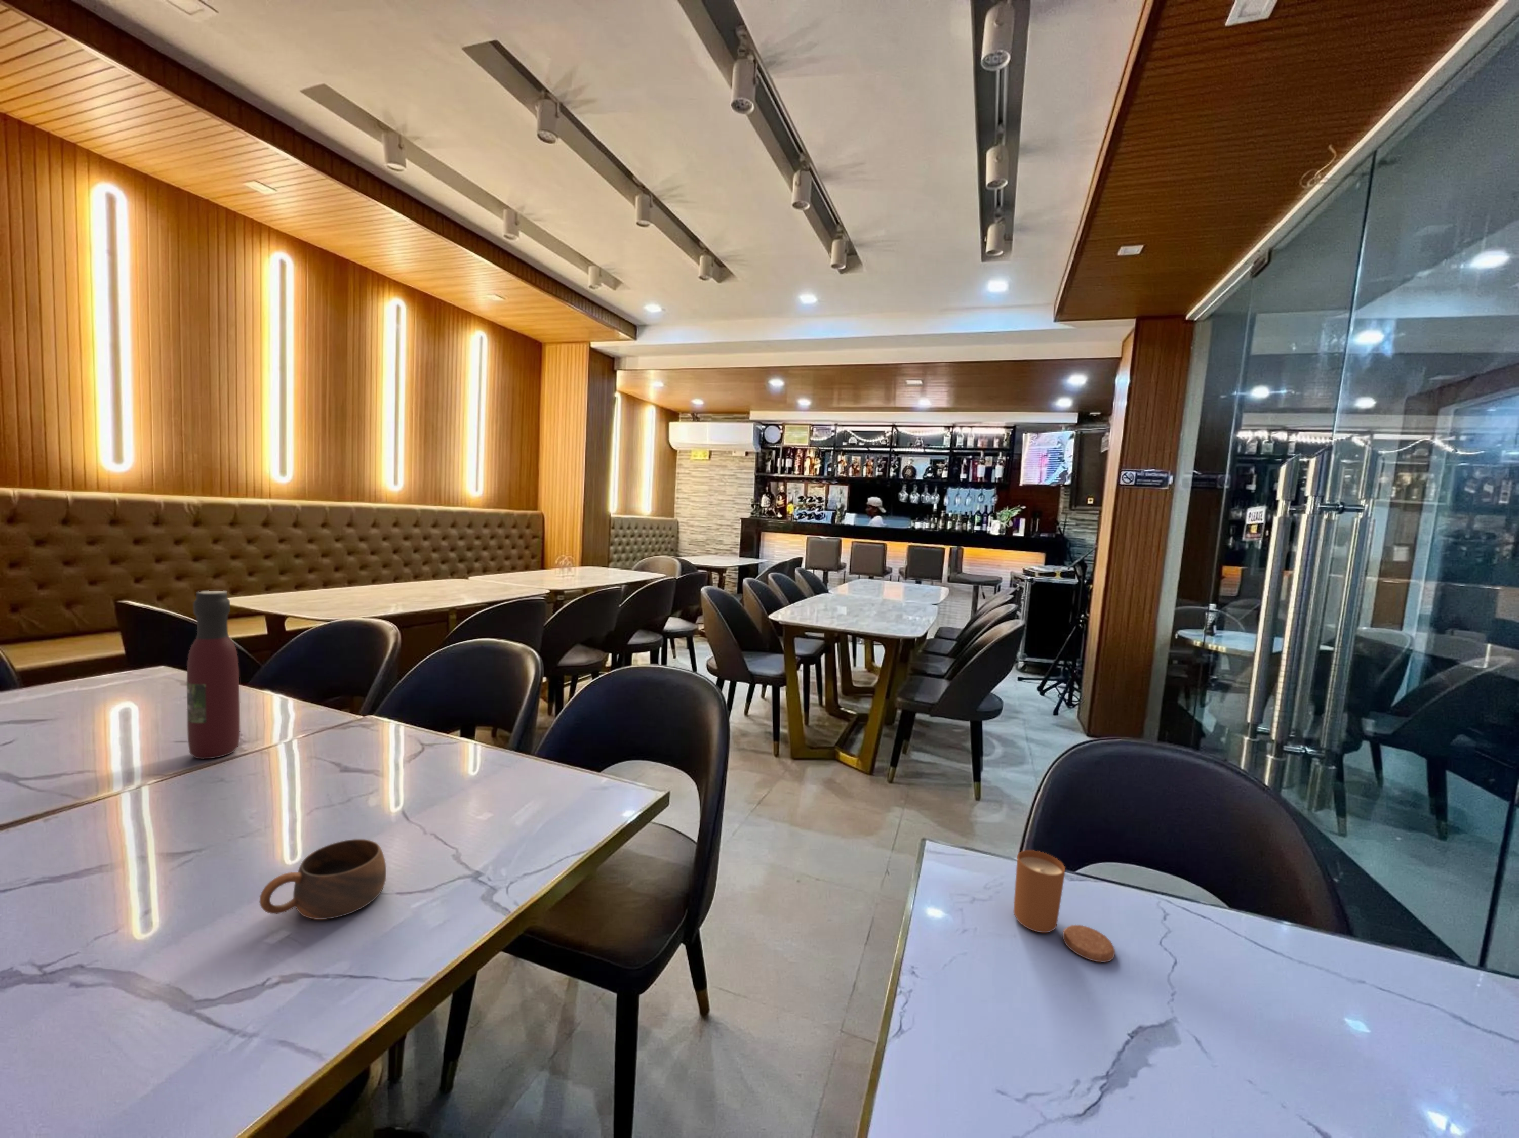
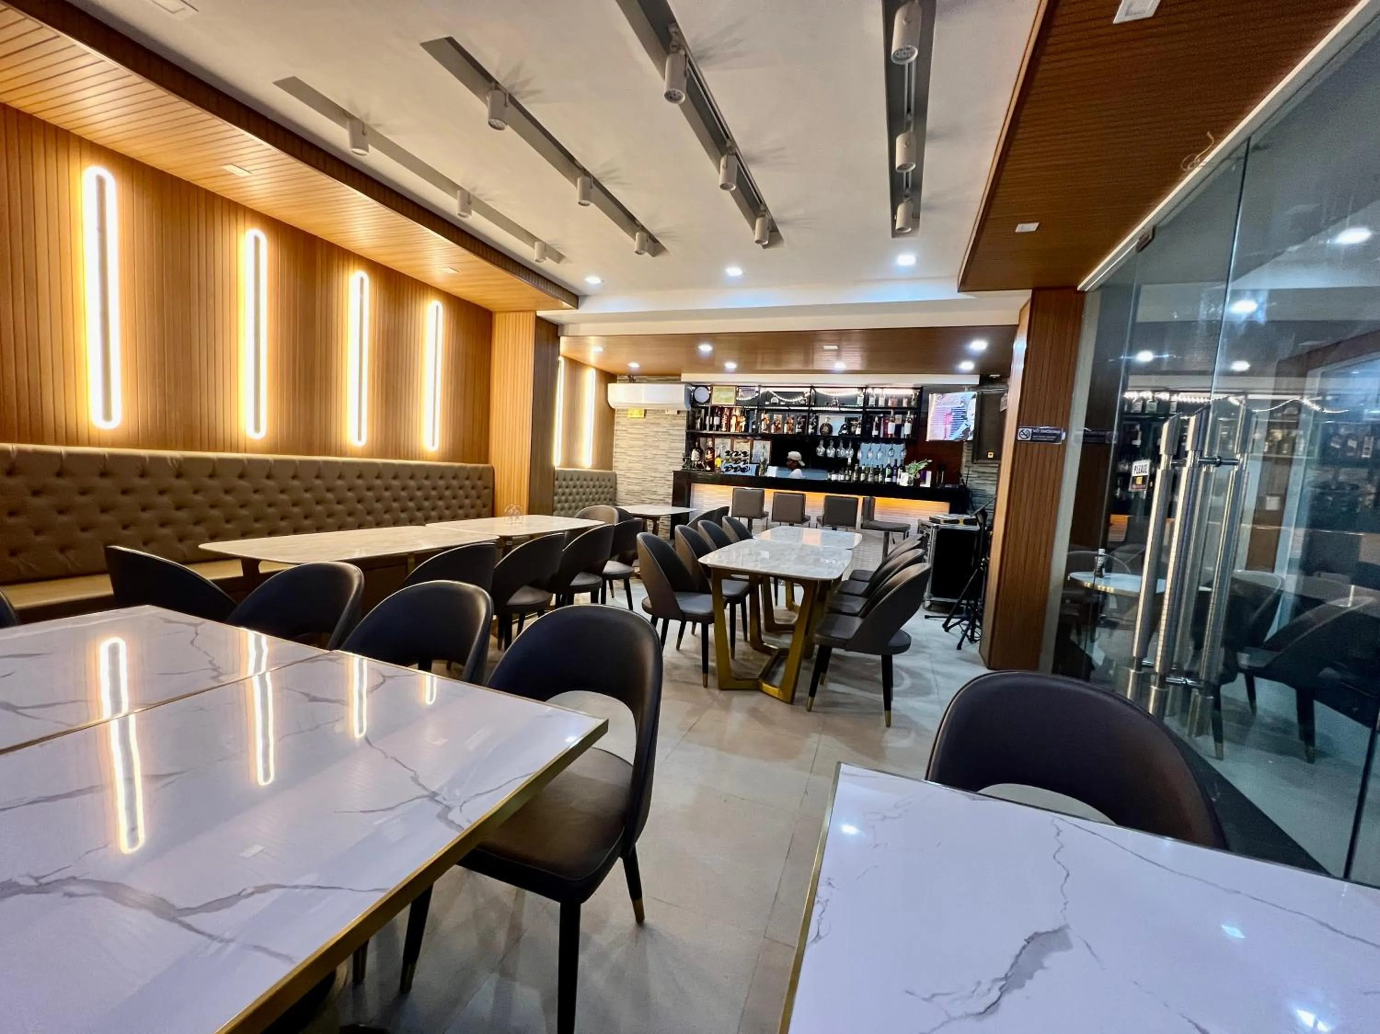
- wine bottle (213, 673)
- cup (327, 880)
- candle (1060, 901)
